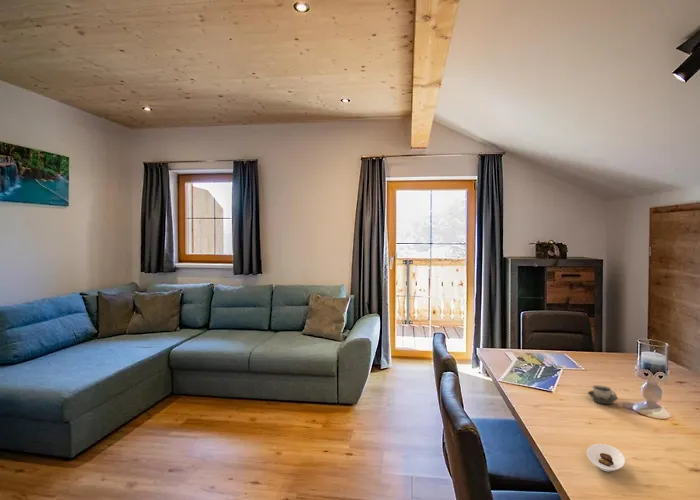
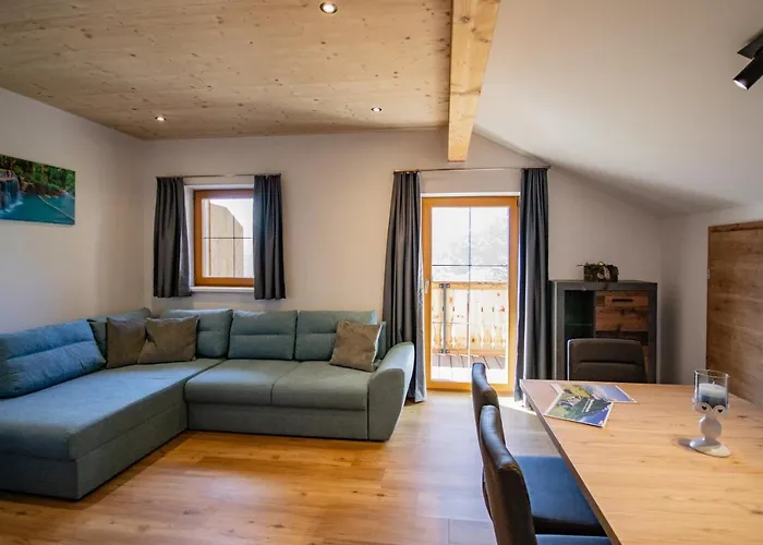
- cup (602, 394)
- saucer (605, 459)
